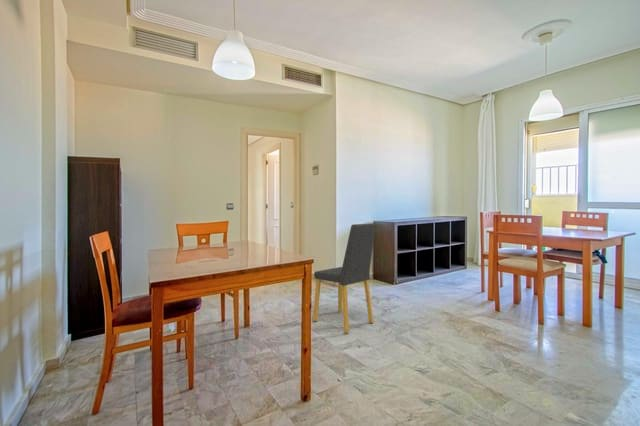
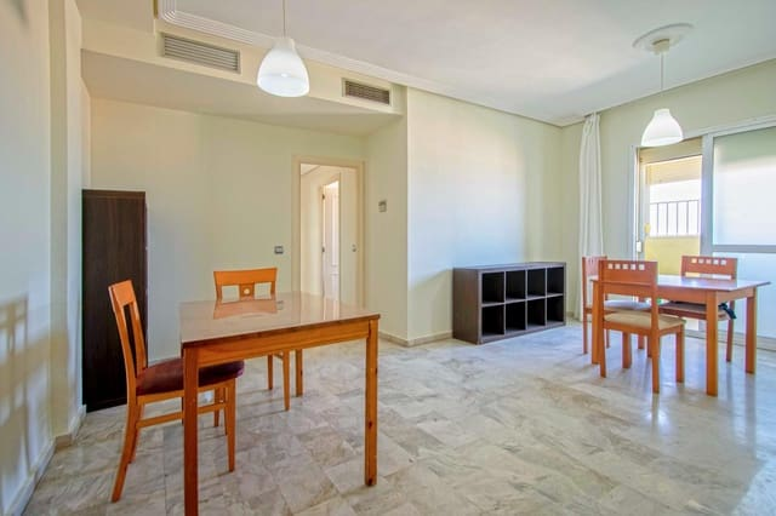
- dining chair (343, 272)
